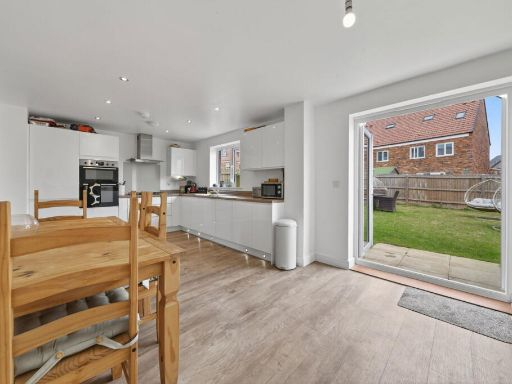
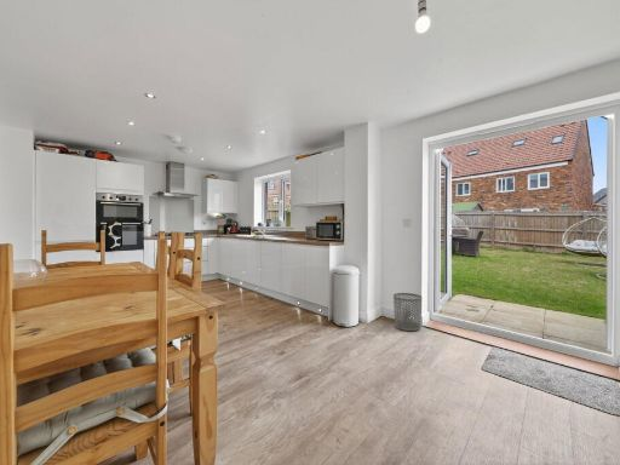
+ waste bin (407, 311)
